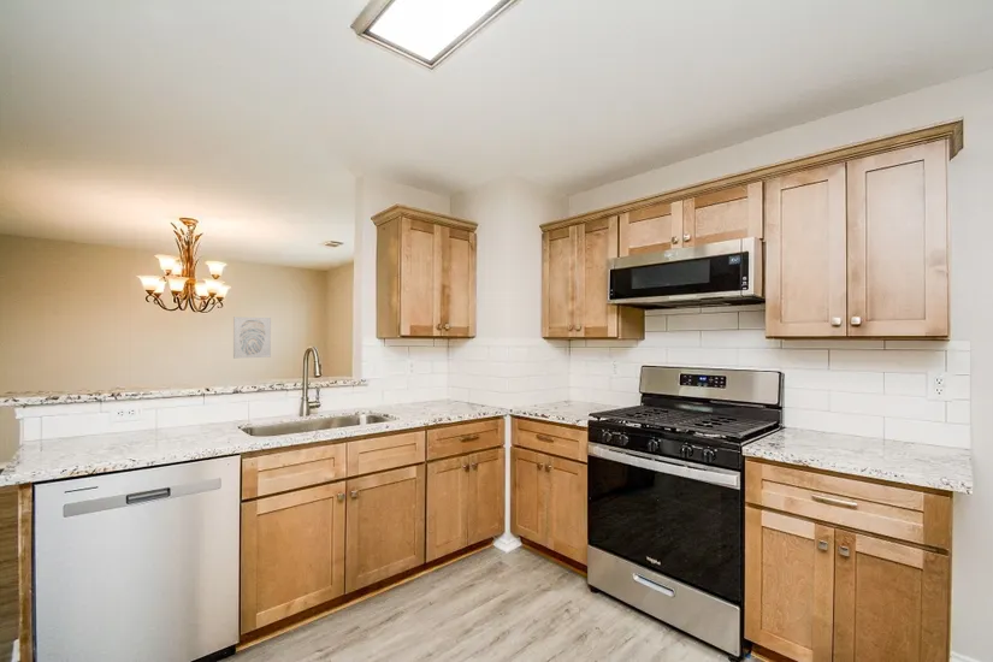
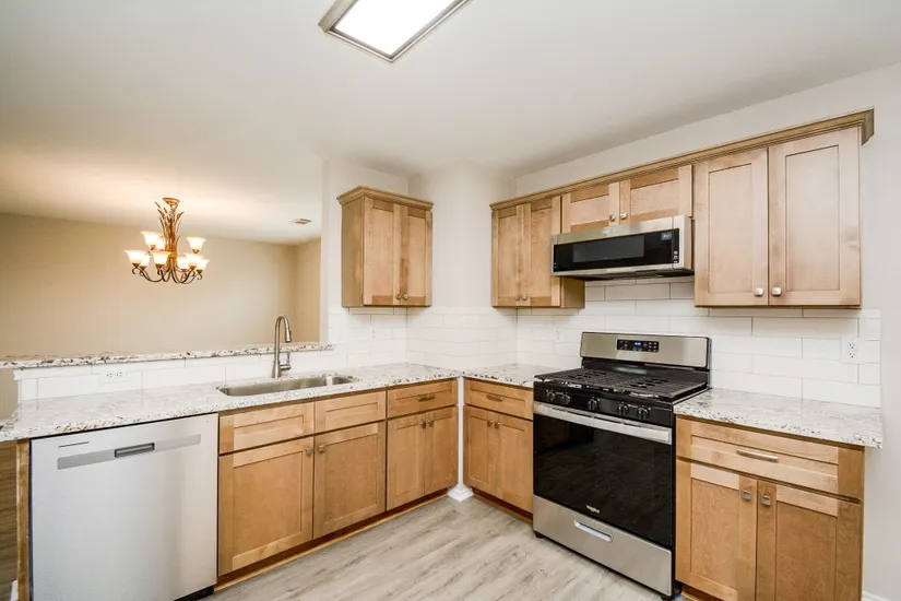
- wall art (252, 337)
